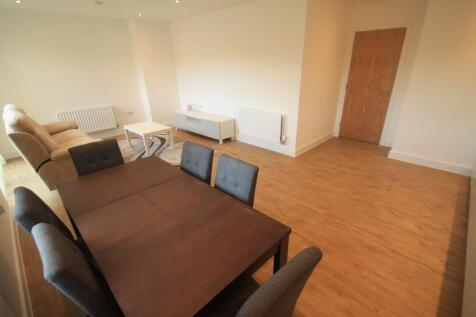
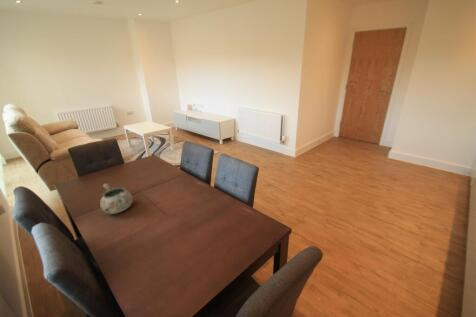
+ decorative bowl (115, 198)
